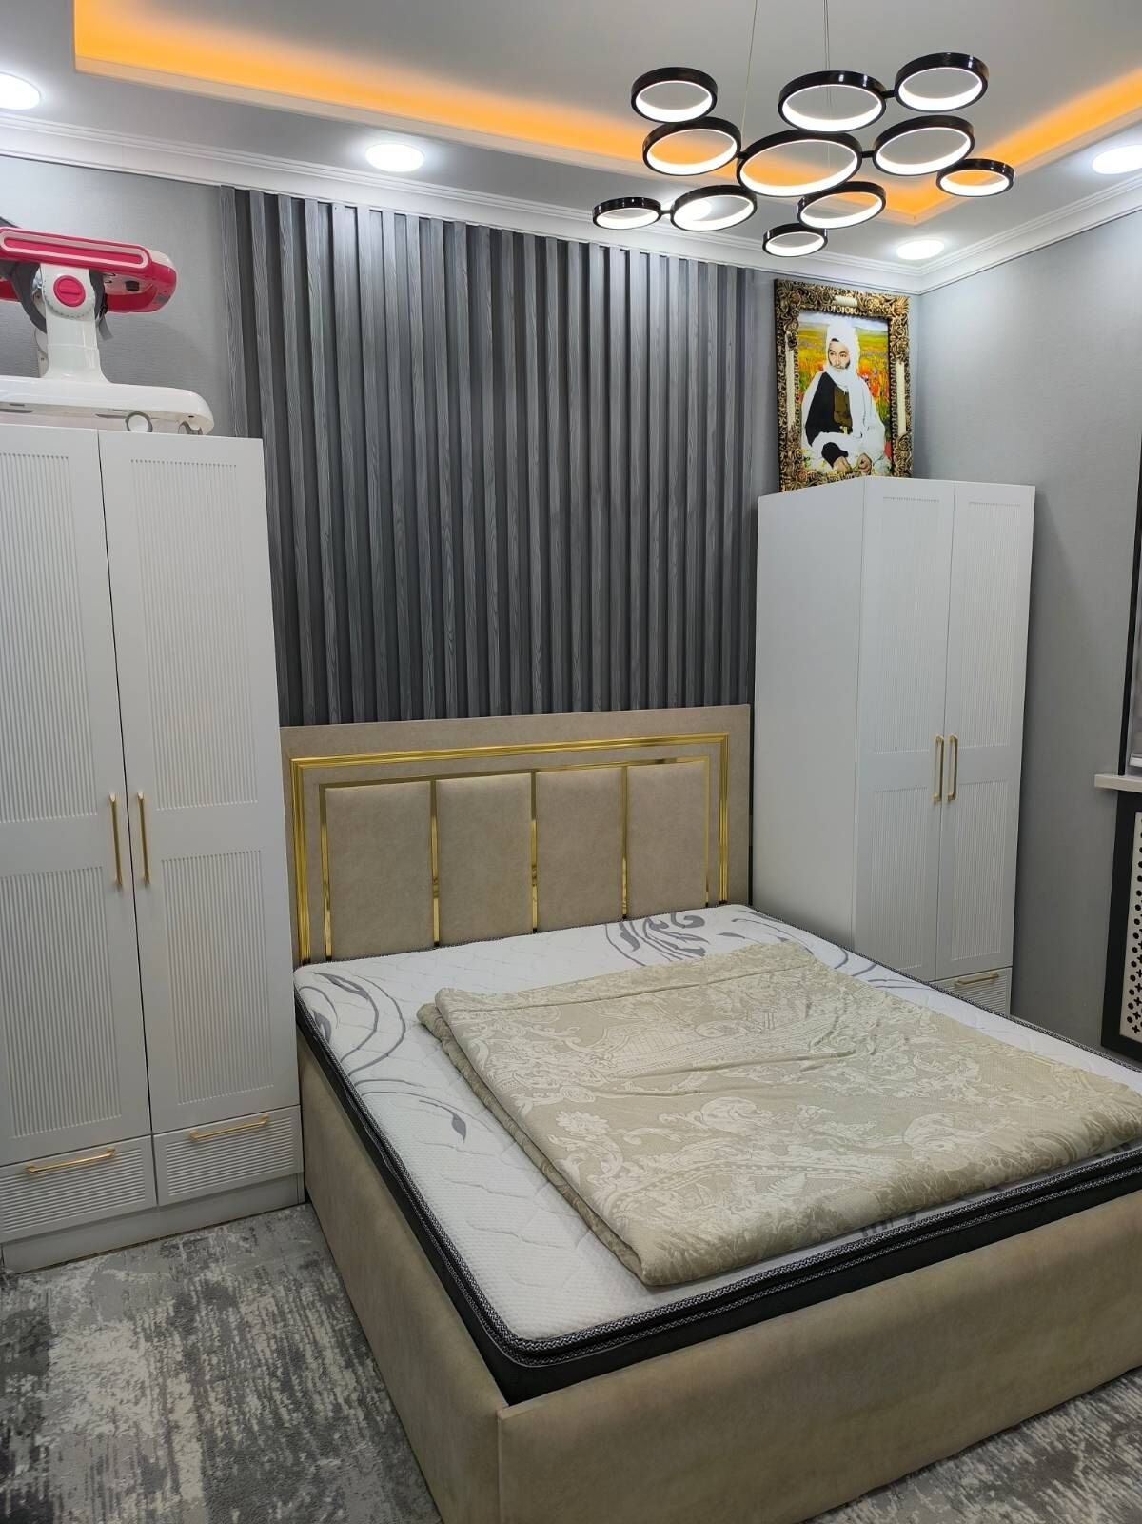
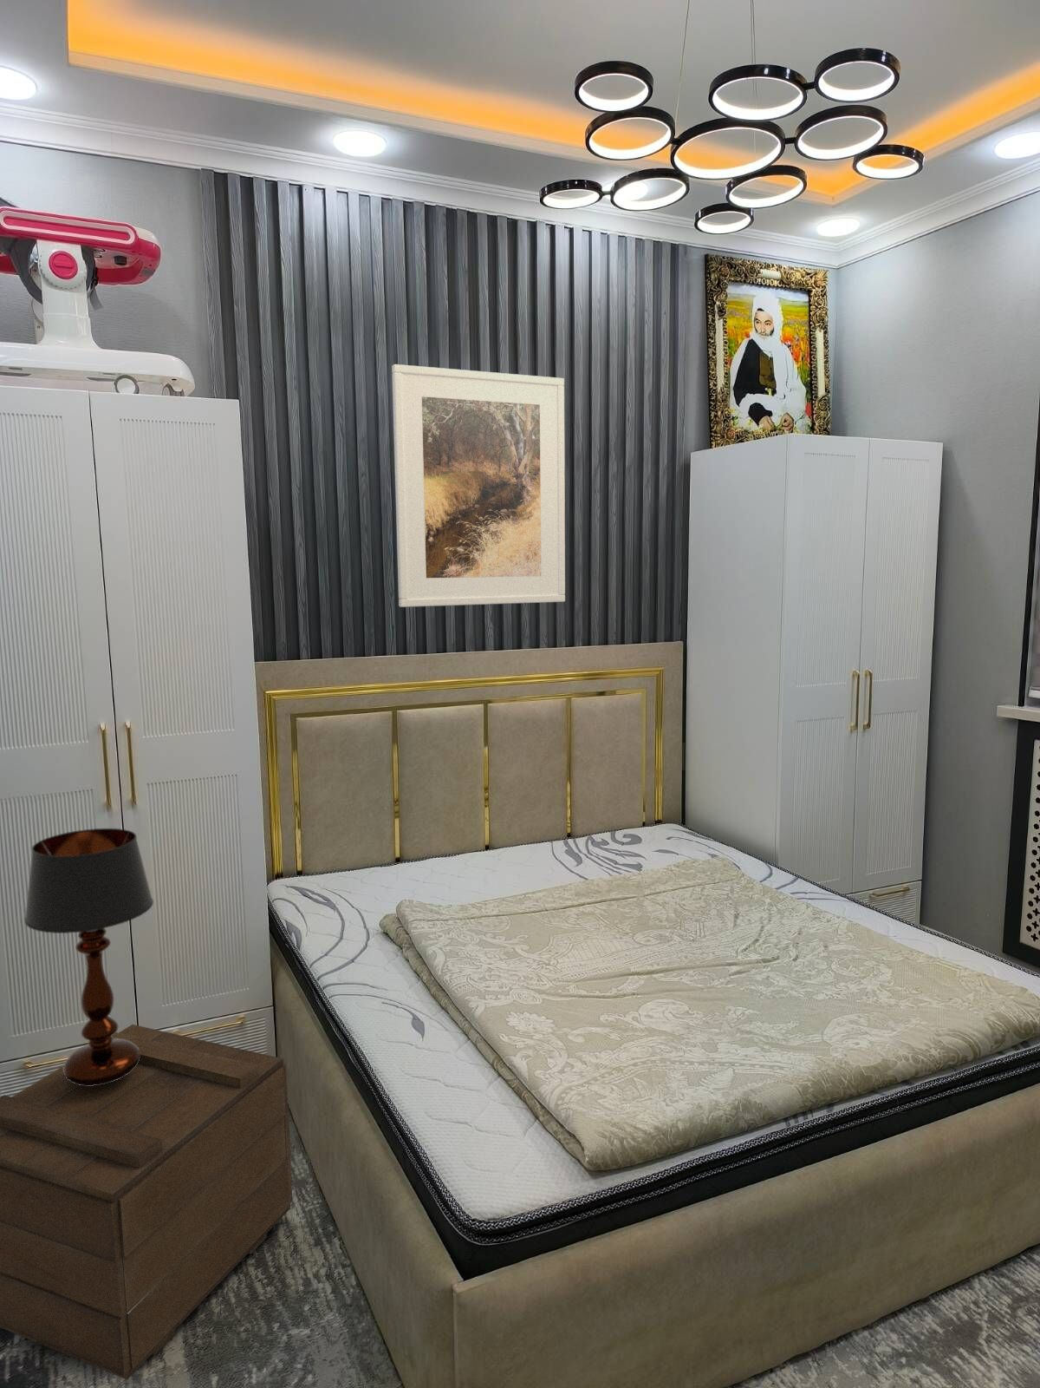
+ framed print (483, 490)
+ table lamp (94, 957)
+ wooden crate (130, 1176)
